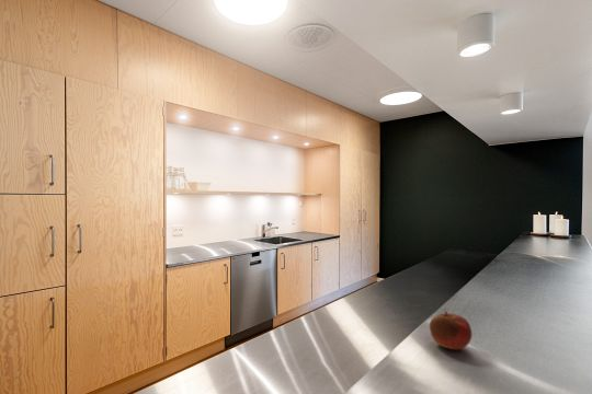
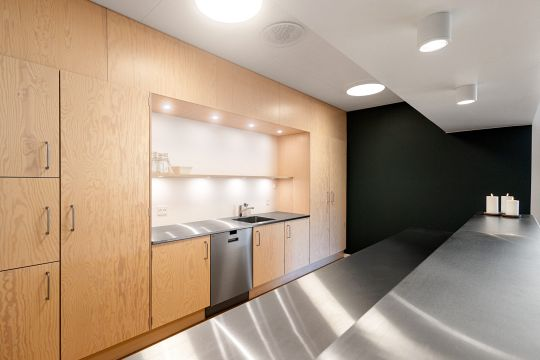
- fruit (449, 329)
